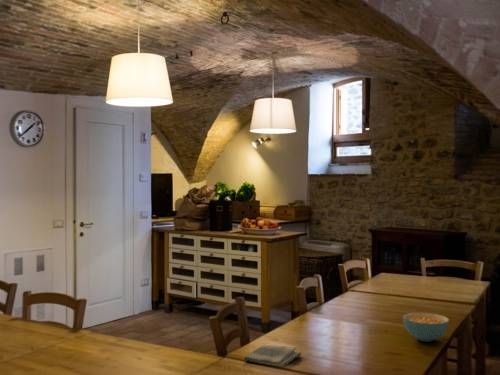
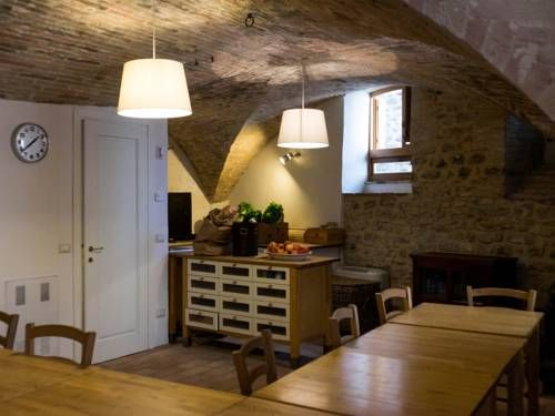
- cereal bowl (425, 328)
- dish towel (273, 354)
